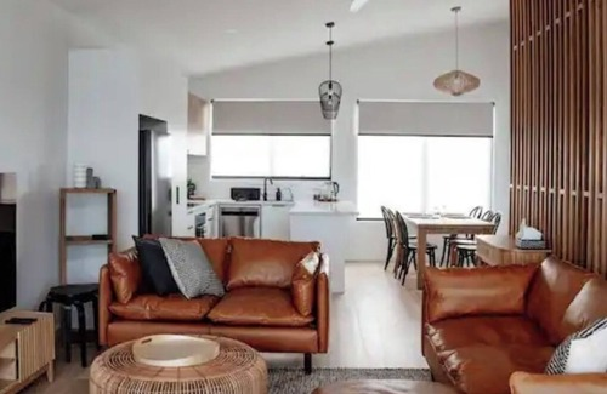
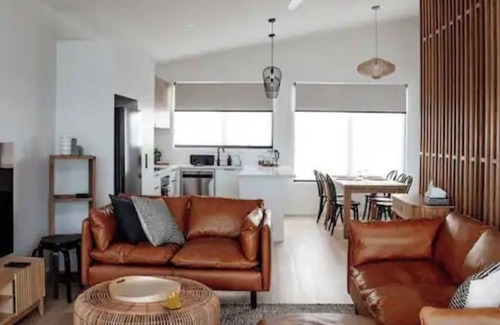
+ candle (172, 299)
